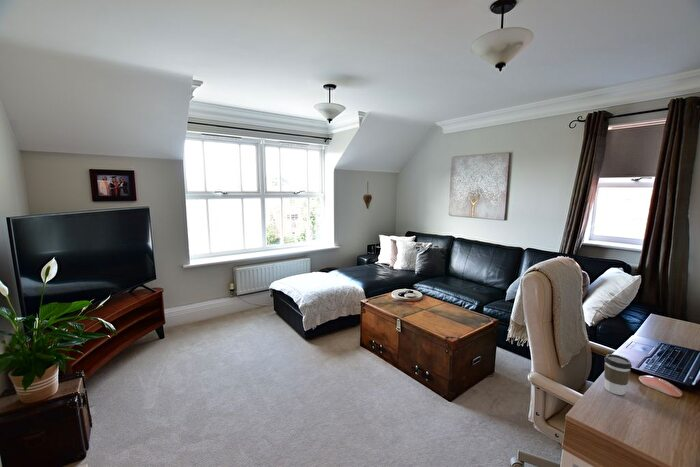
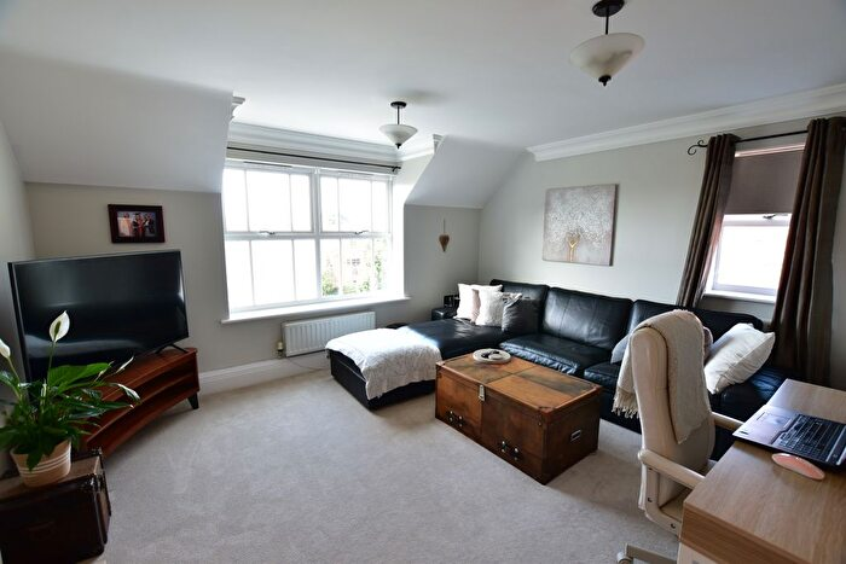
- coffee cup (616, 374)
